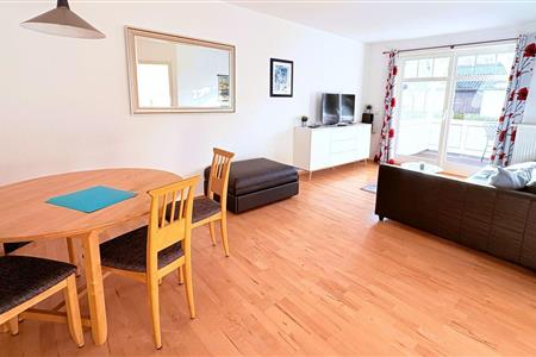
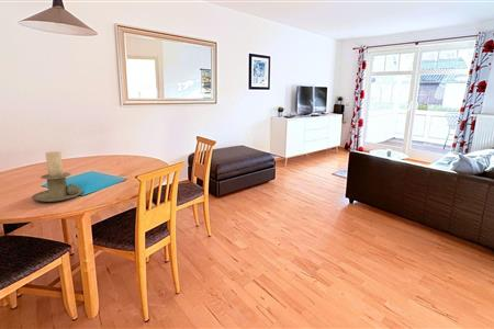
+ candle holder (55, 174)
